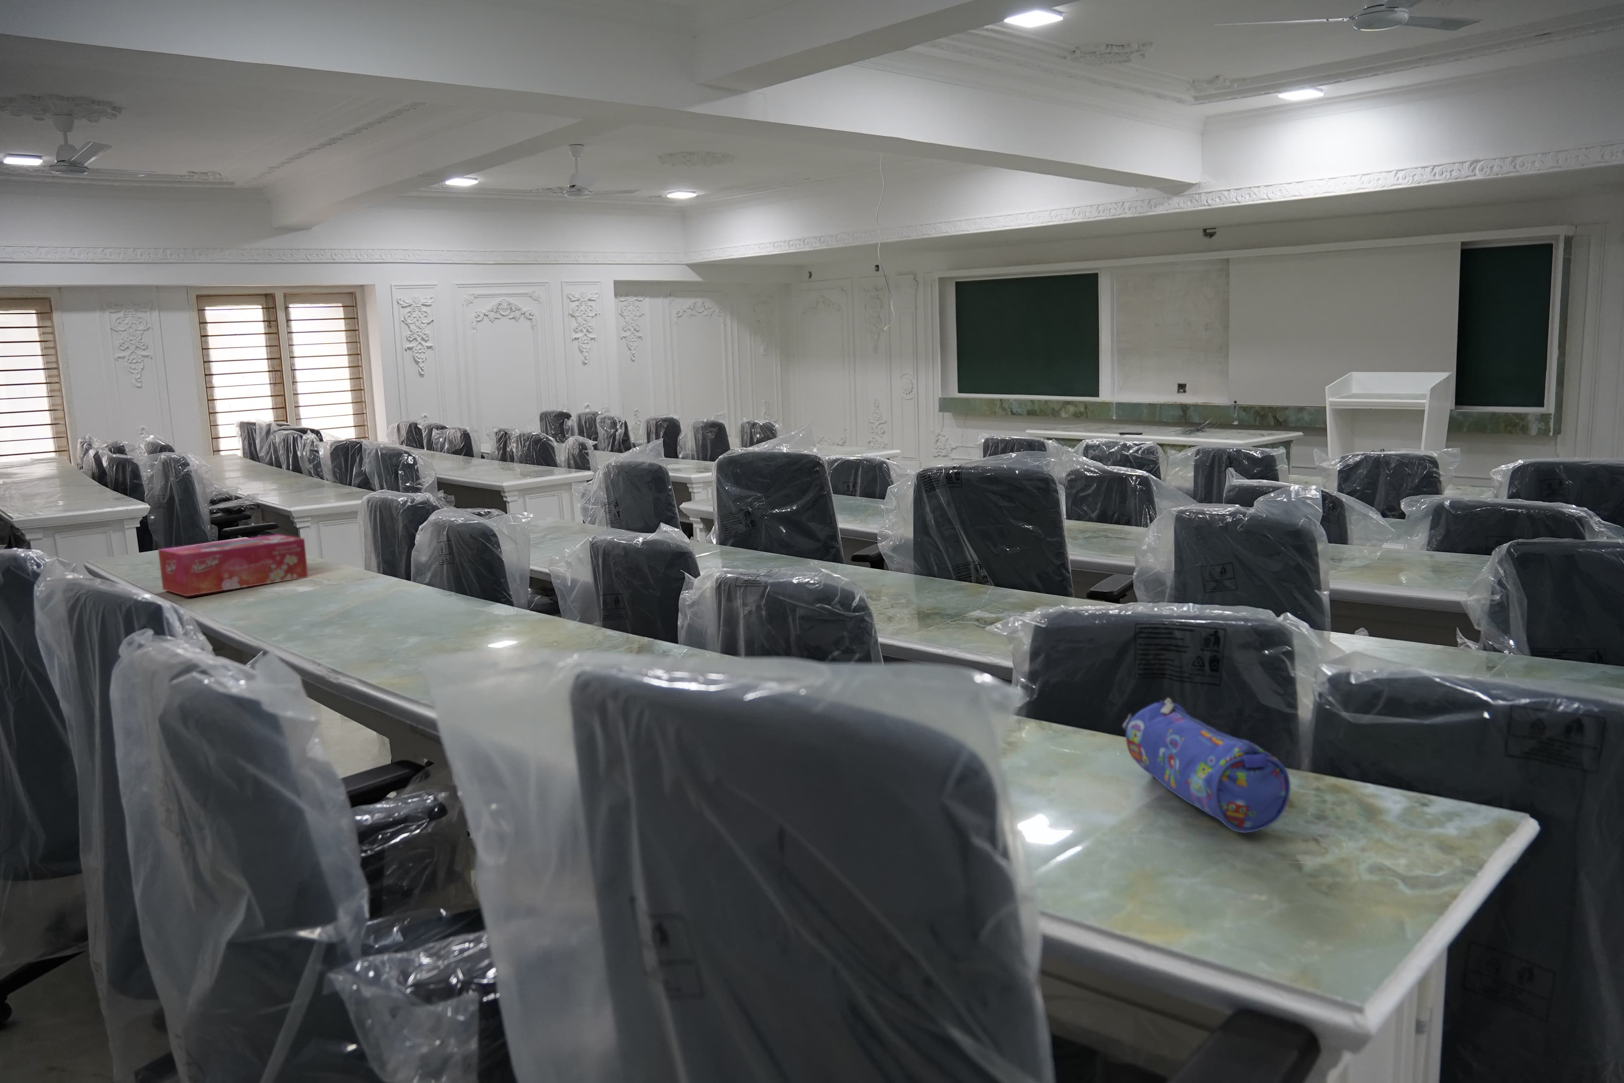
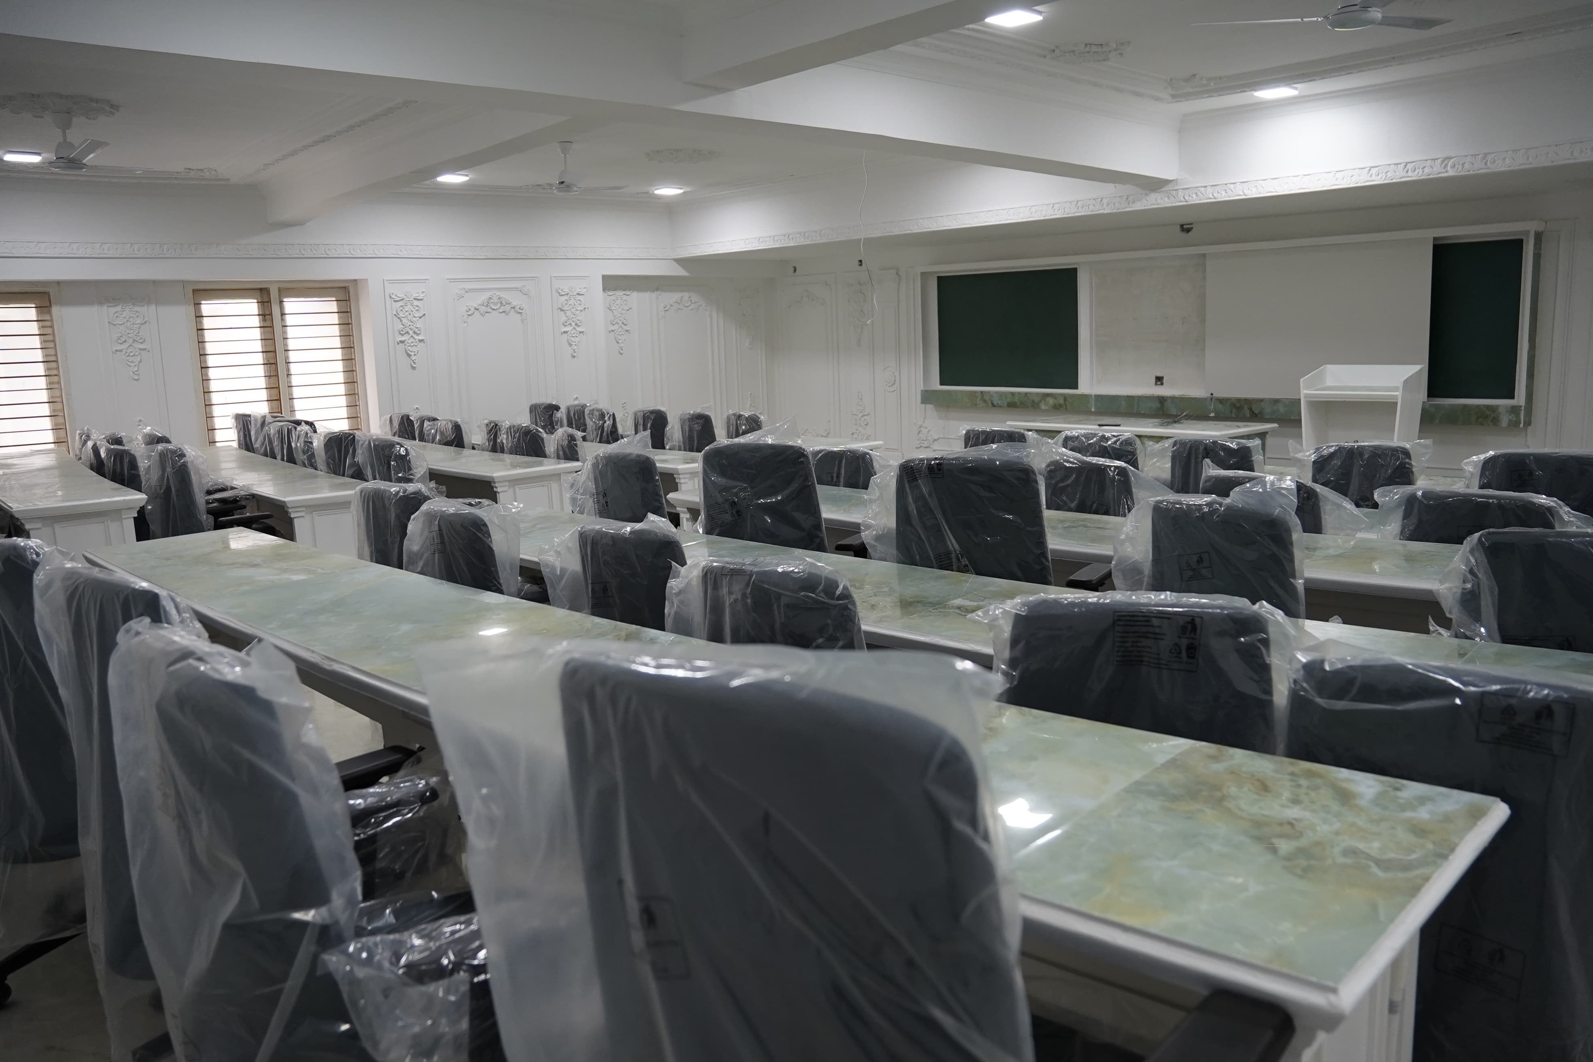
- pencil case (1201, 759)
- tissue box (234, 563)
